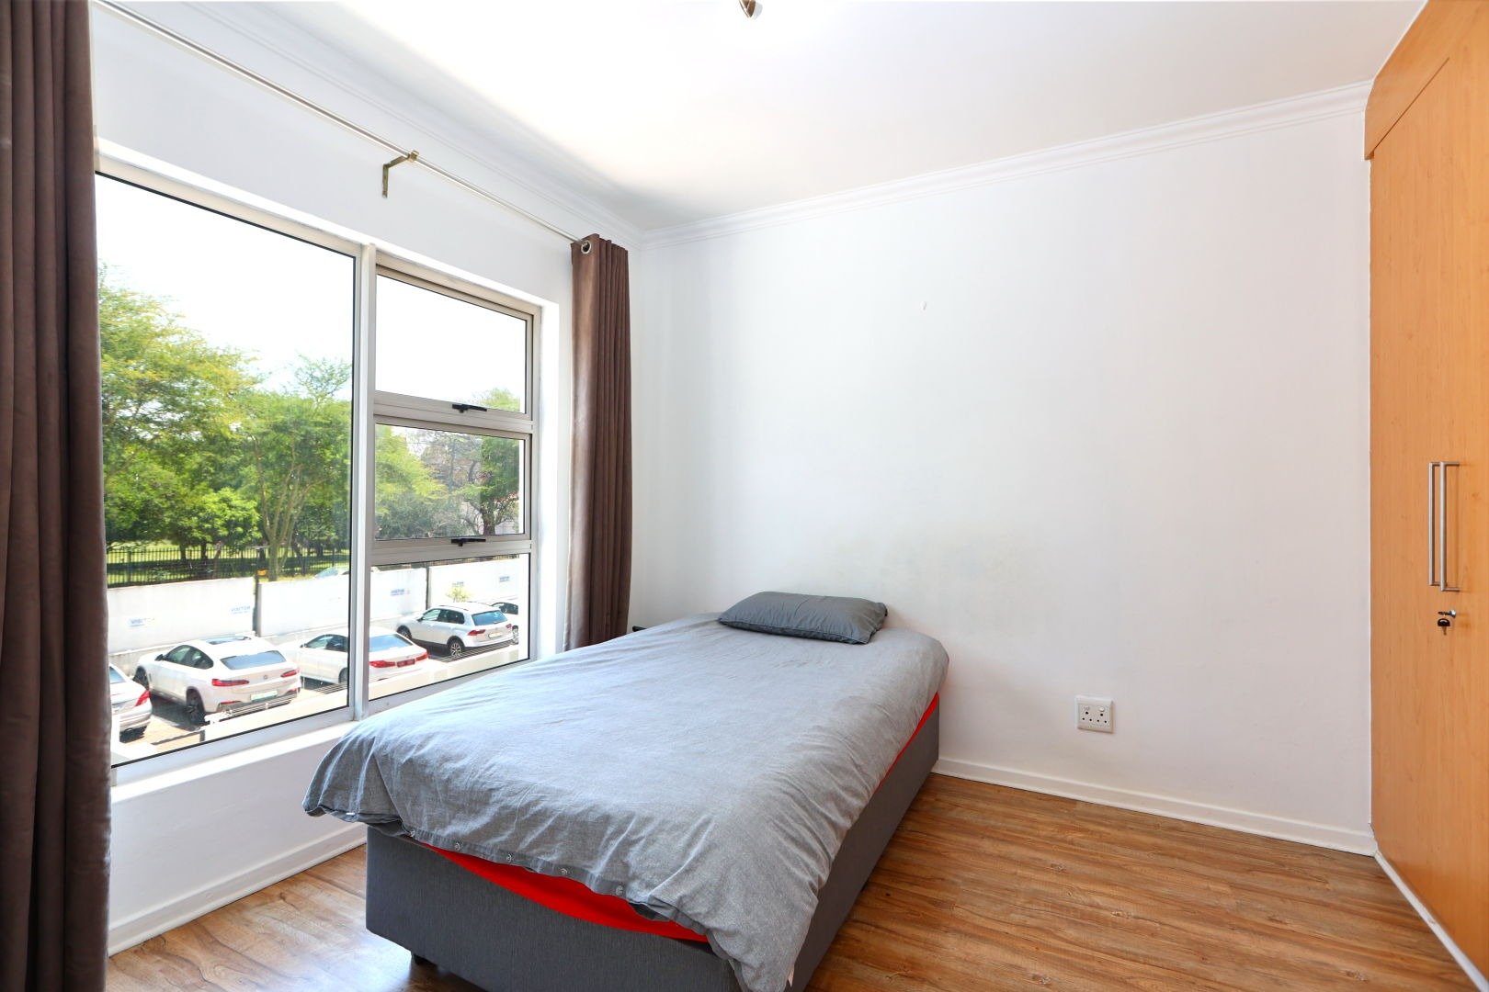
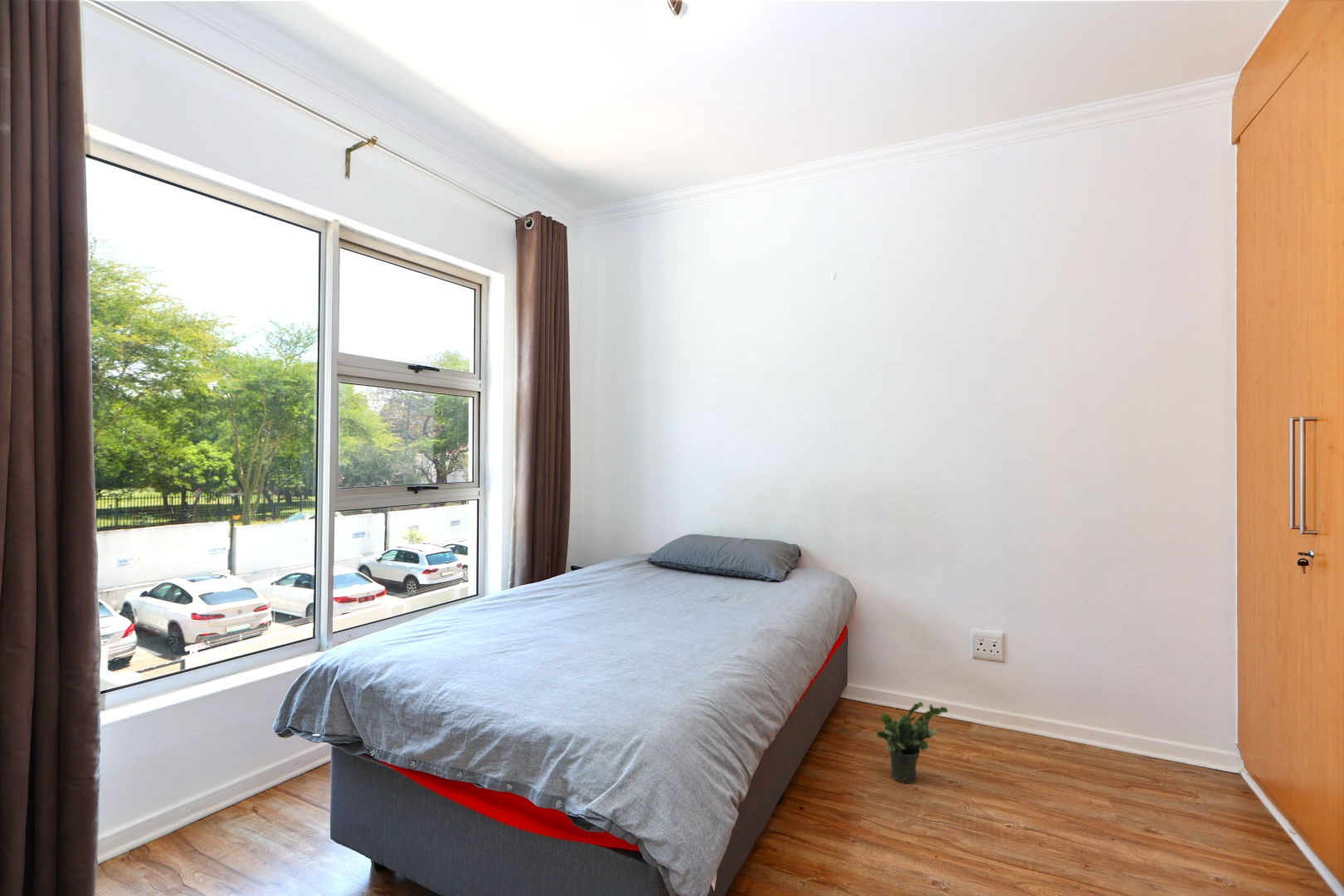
+ potted plant (915, 735)
